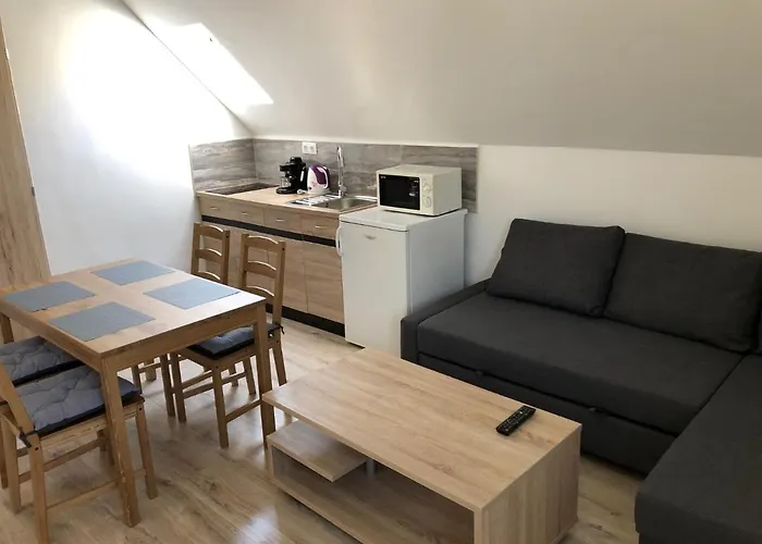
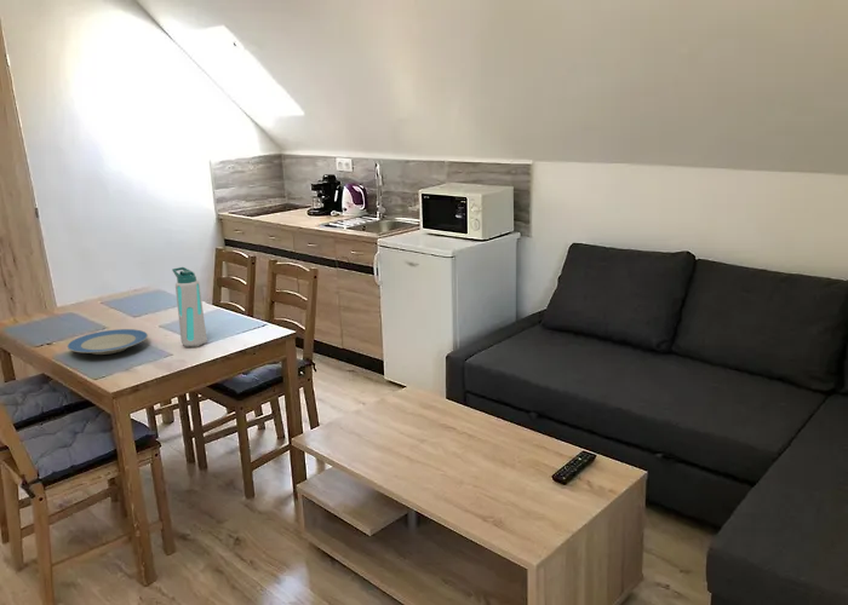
+ water bottle (188, 306)
+ plate (108, 344)
